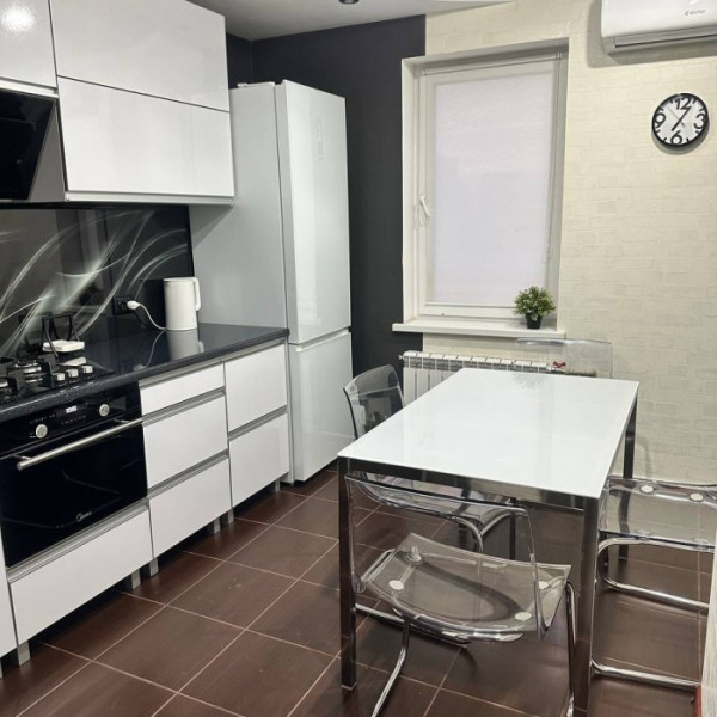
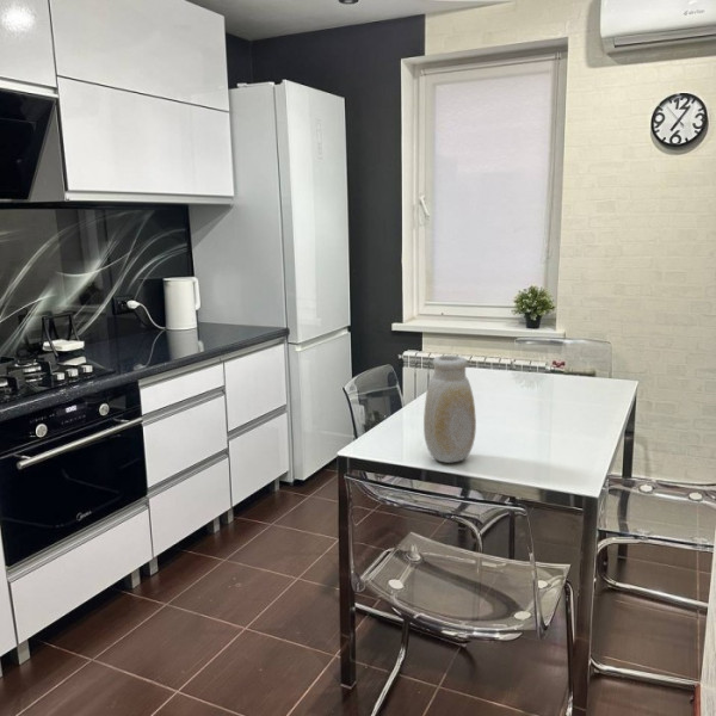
+ vase (457, 401)
